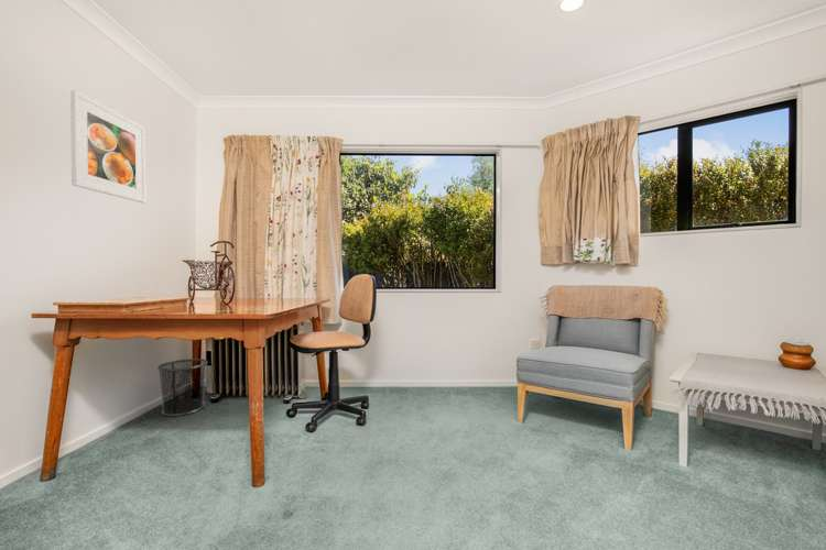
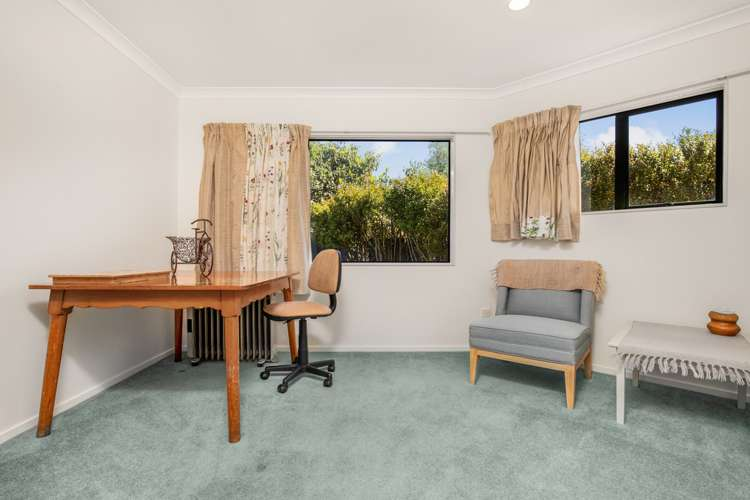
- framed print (112, 153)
- waste bin (183, 386)
